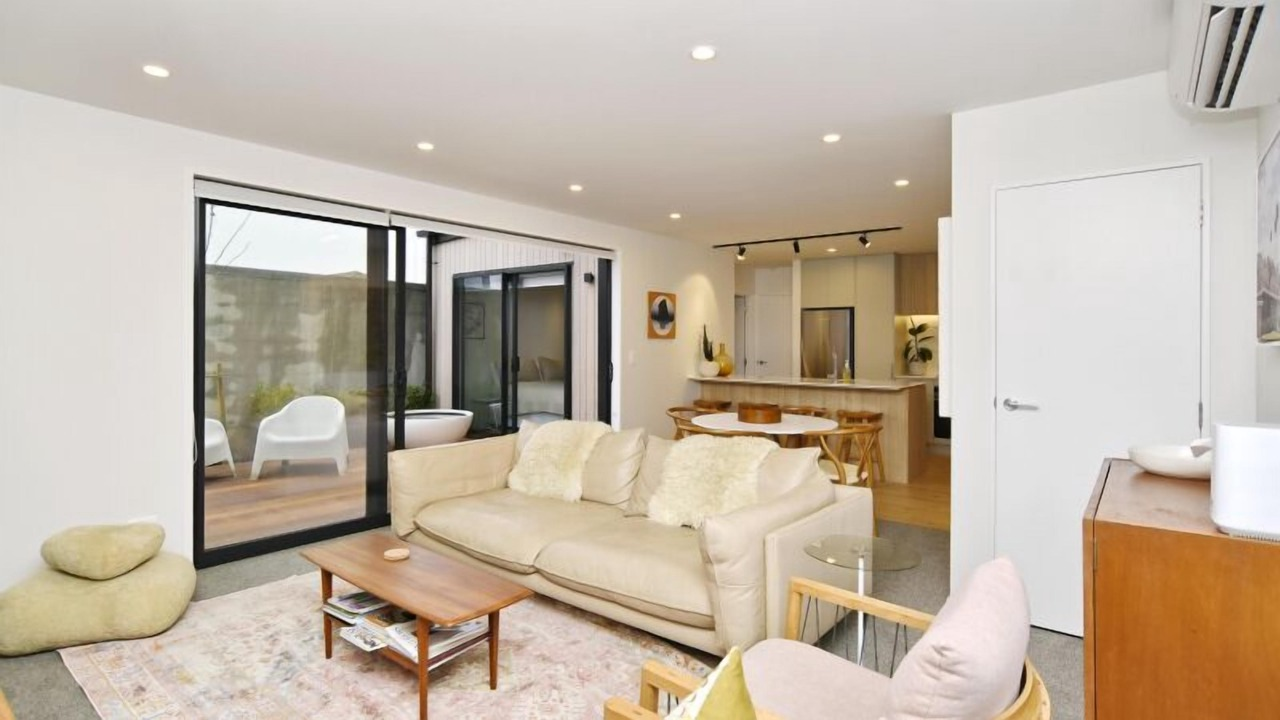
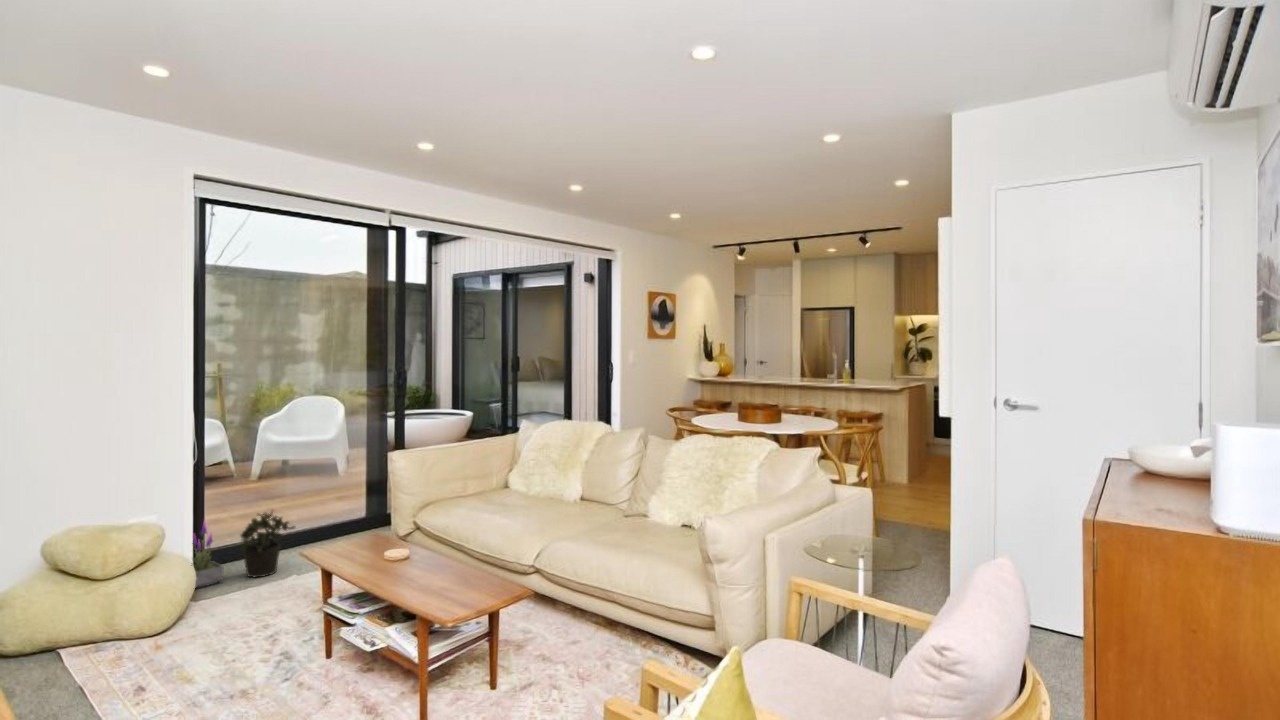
+ potted plant (265, 541)
+ potted plant (202, 551)
